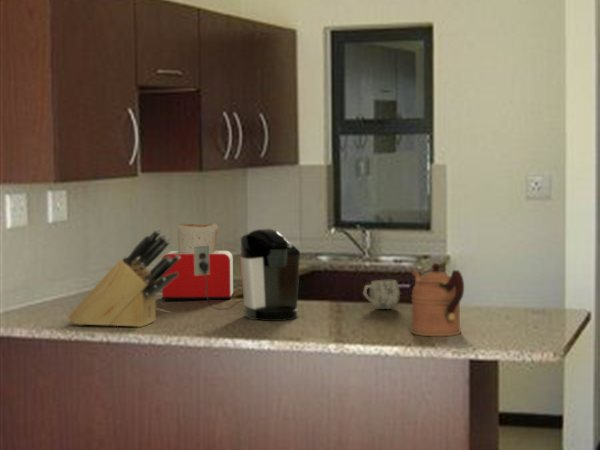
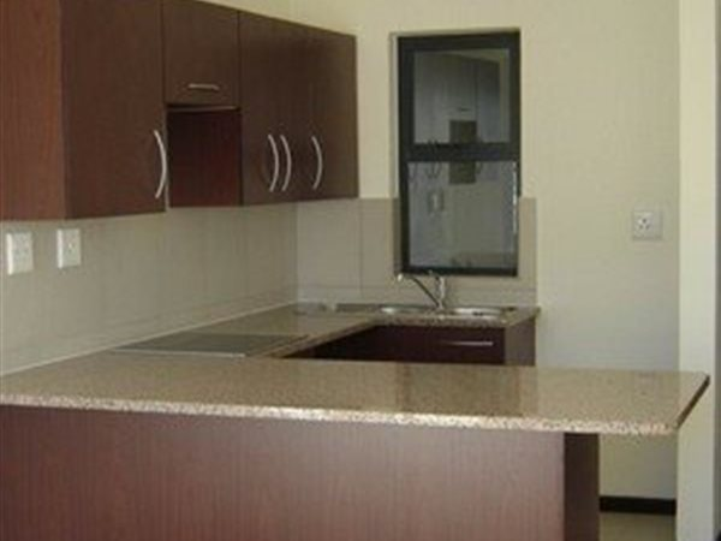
- coffee maker (254, 274)
- coffeepot (436, 297)
- toaster (193, 261)
- knife block (124, 276)
- mug (380, 294)
